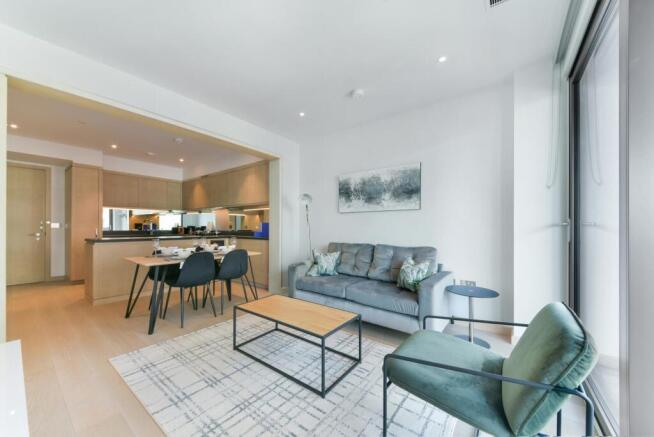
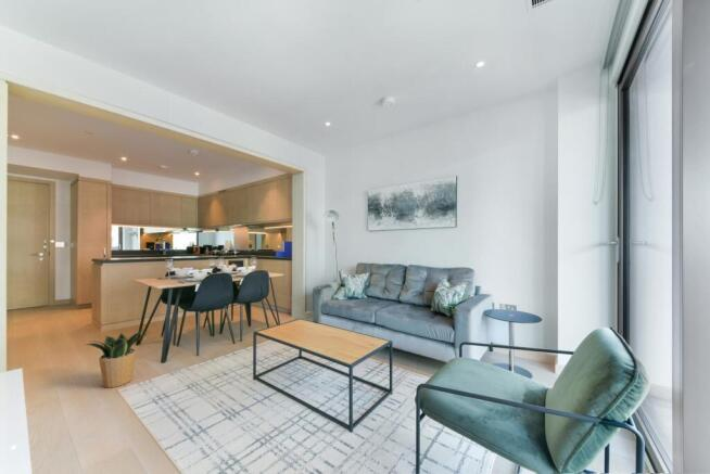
+ potted plant (119, 358)
